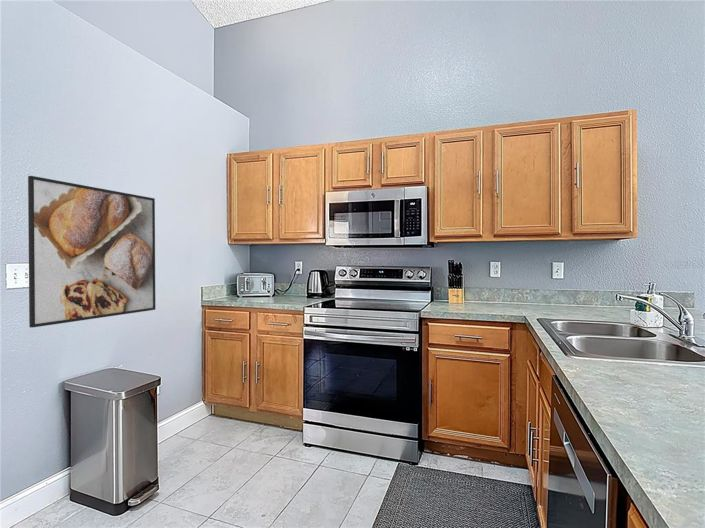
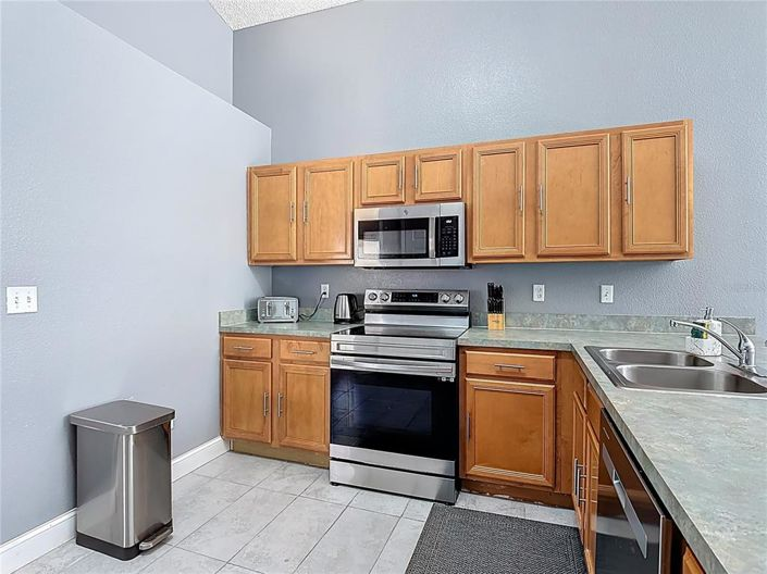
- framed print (101, 253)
